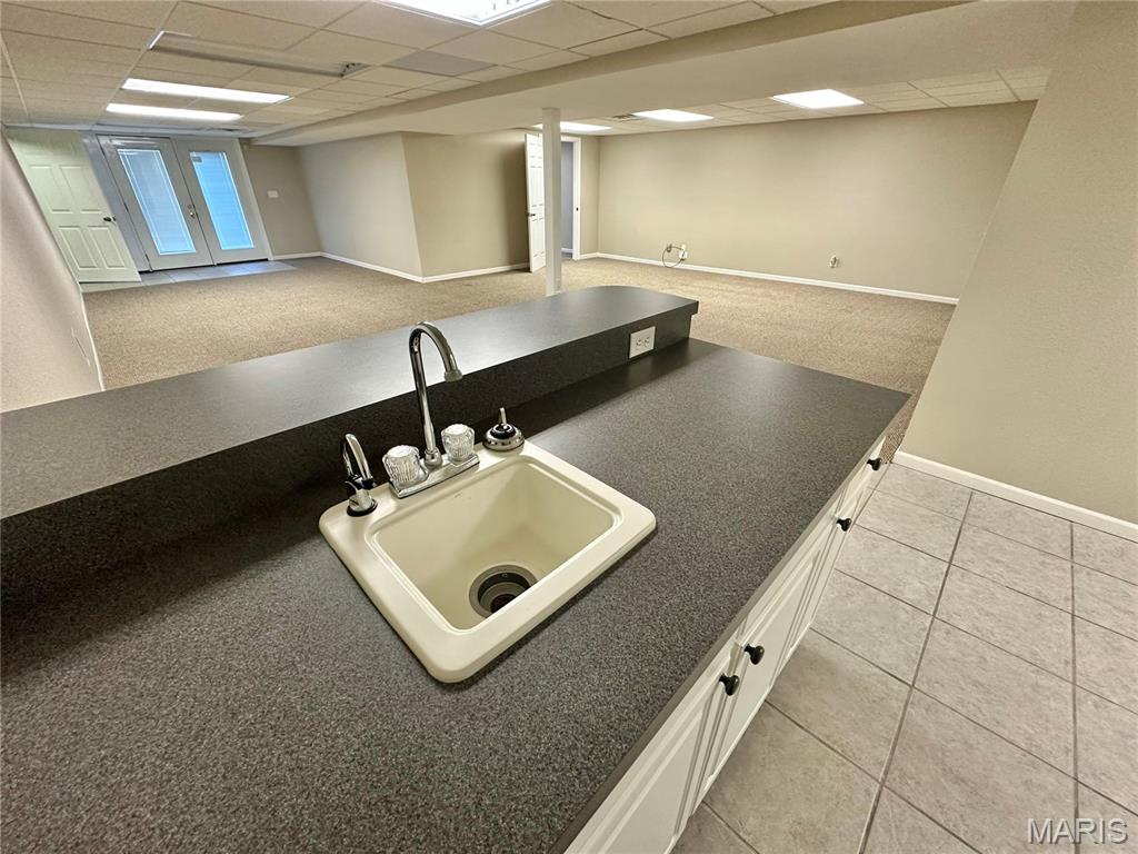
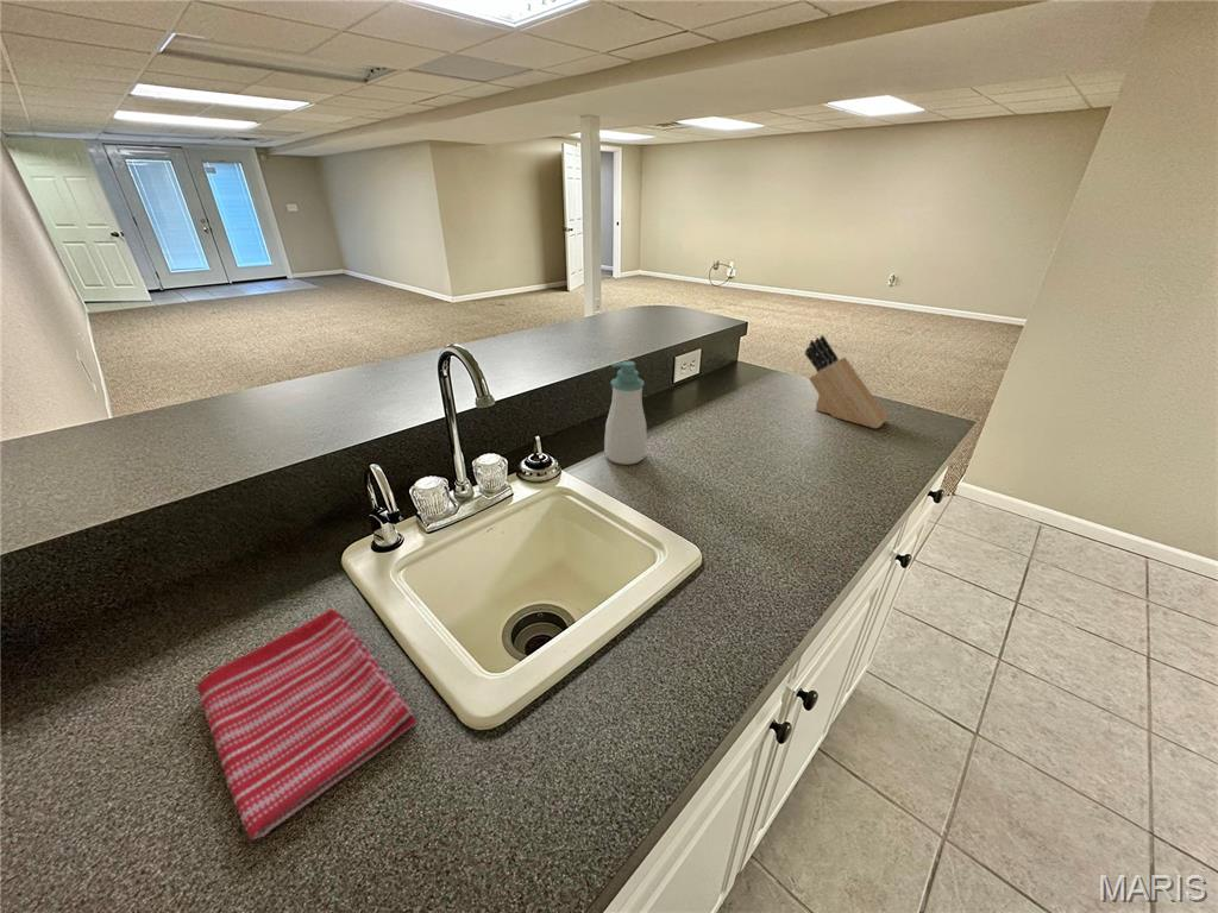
+ soap bottle (626, 411)
+ knife block (845, 379)
+ dish towel (303, 700)
